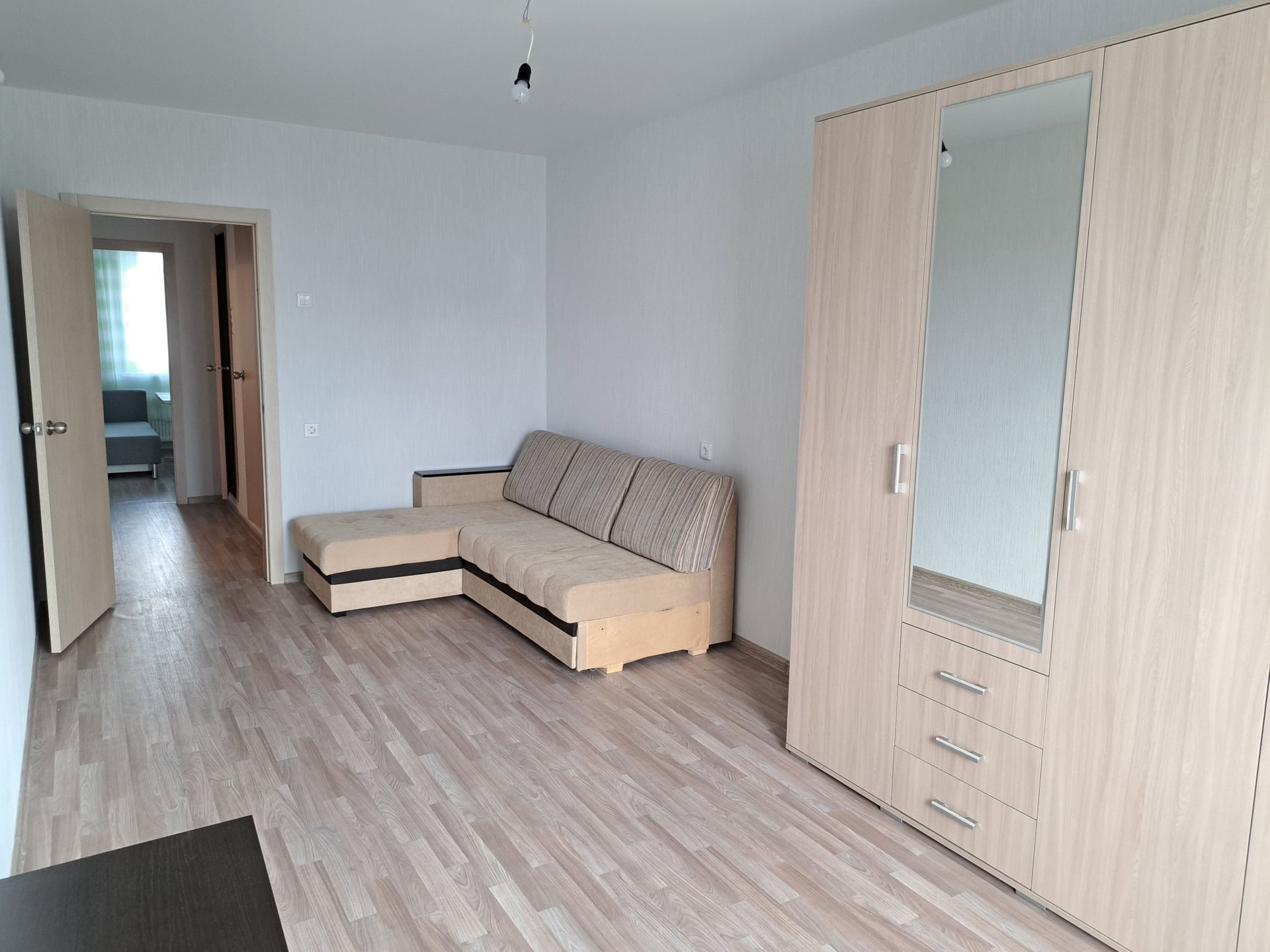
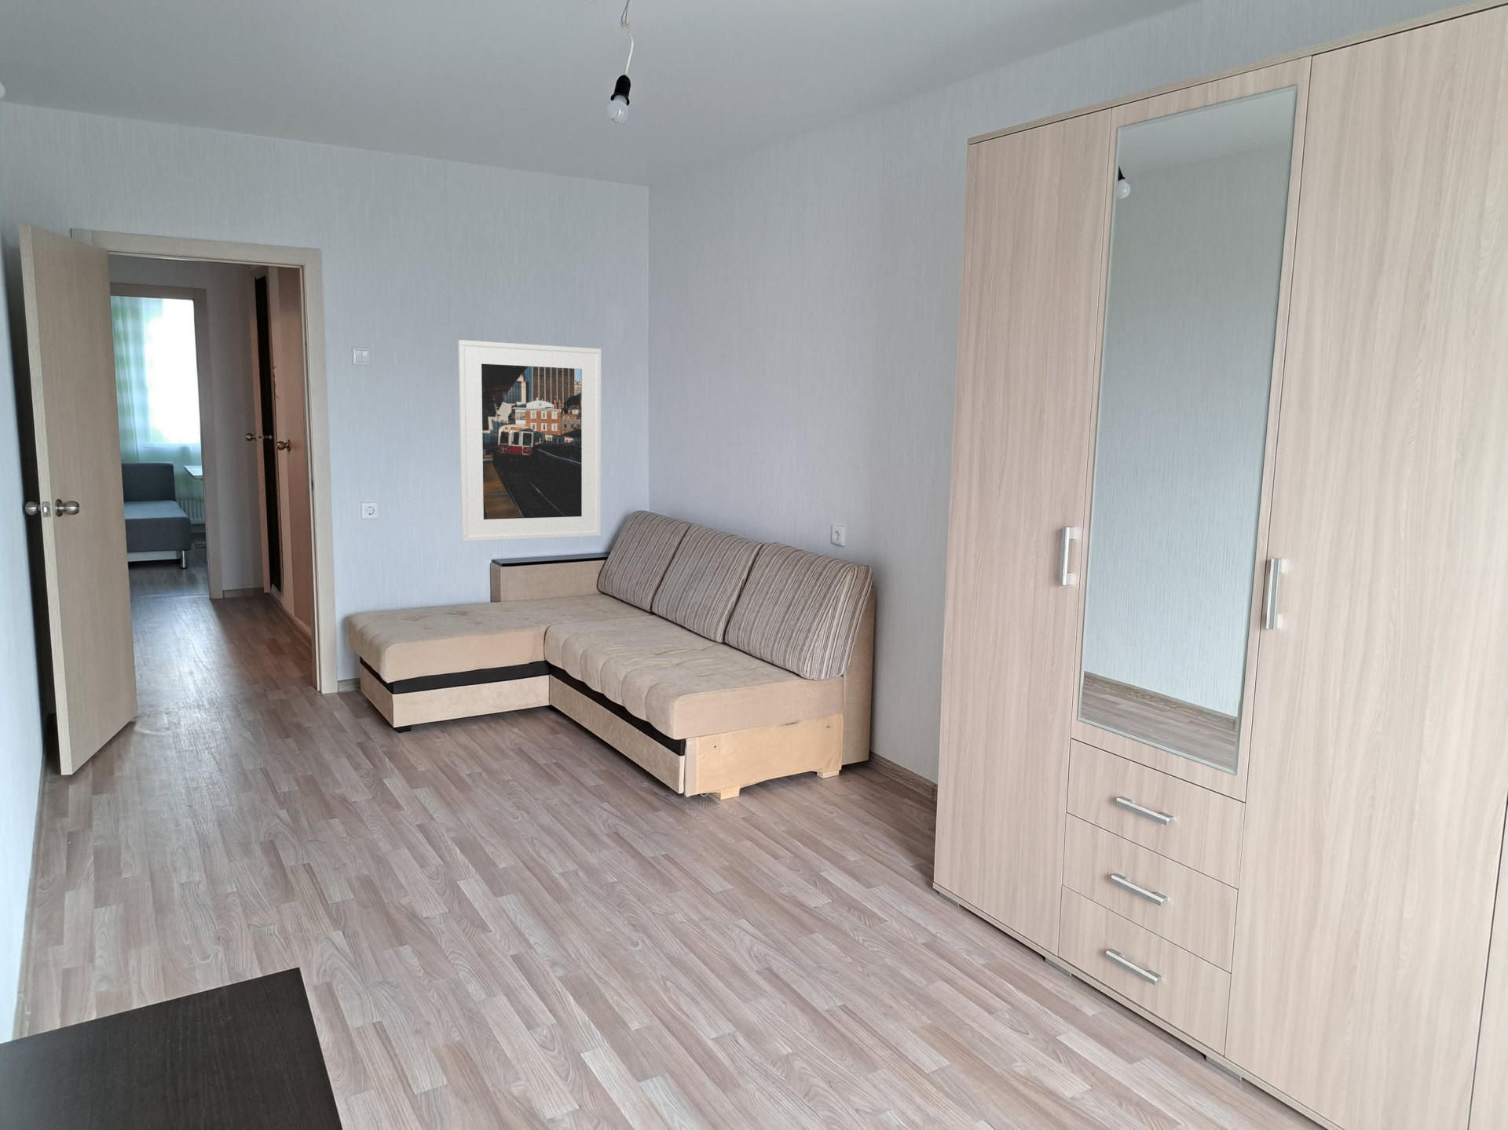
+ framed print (532, 443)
